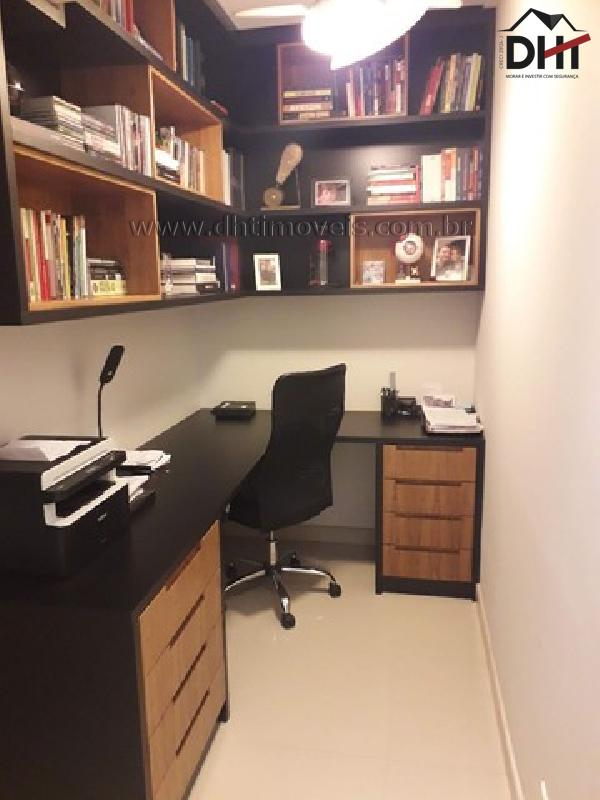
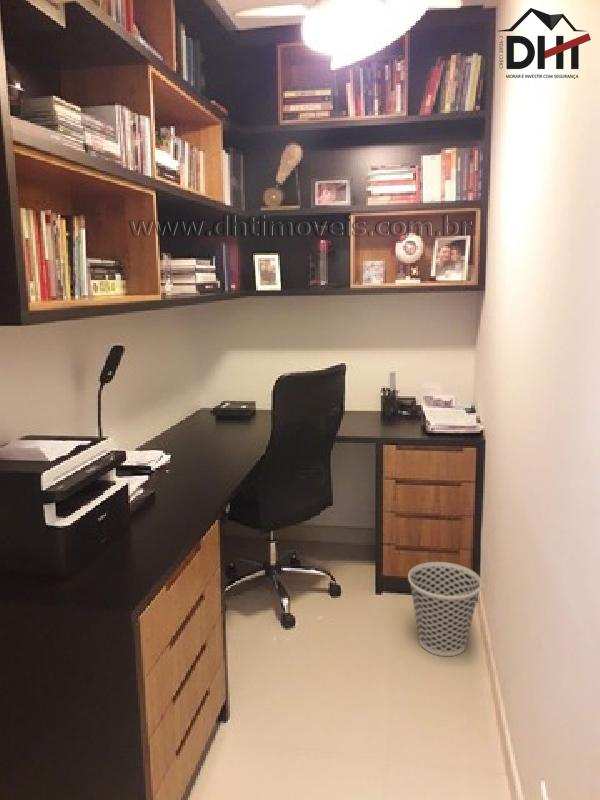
+ wastebasket (443, 610)
